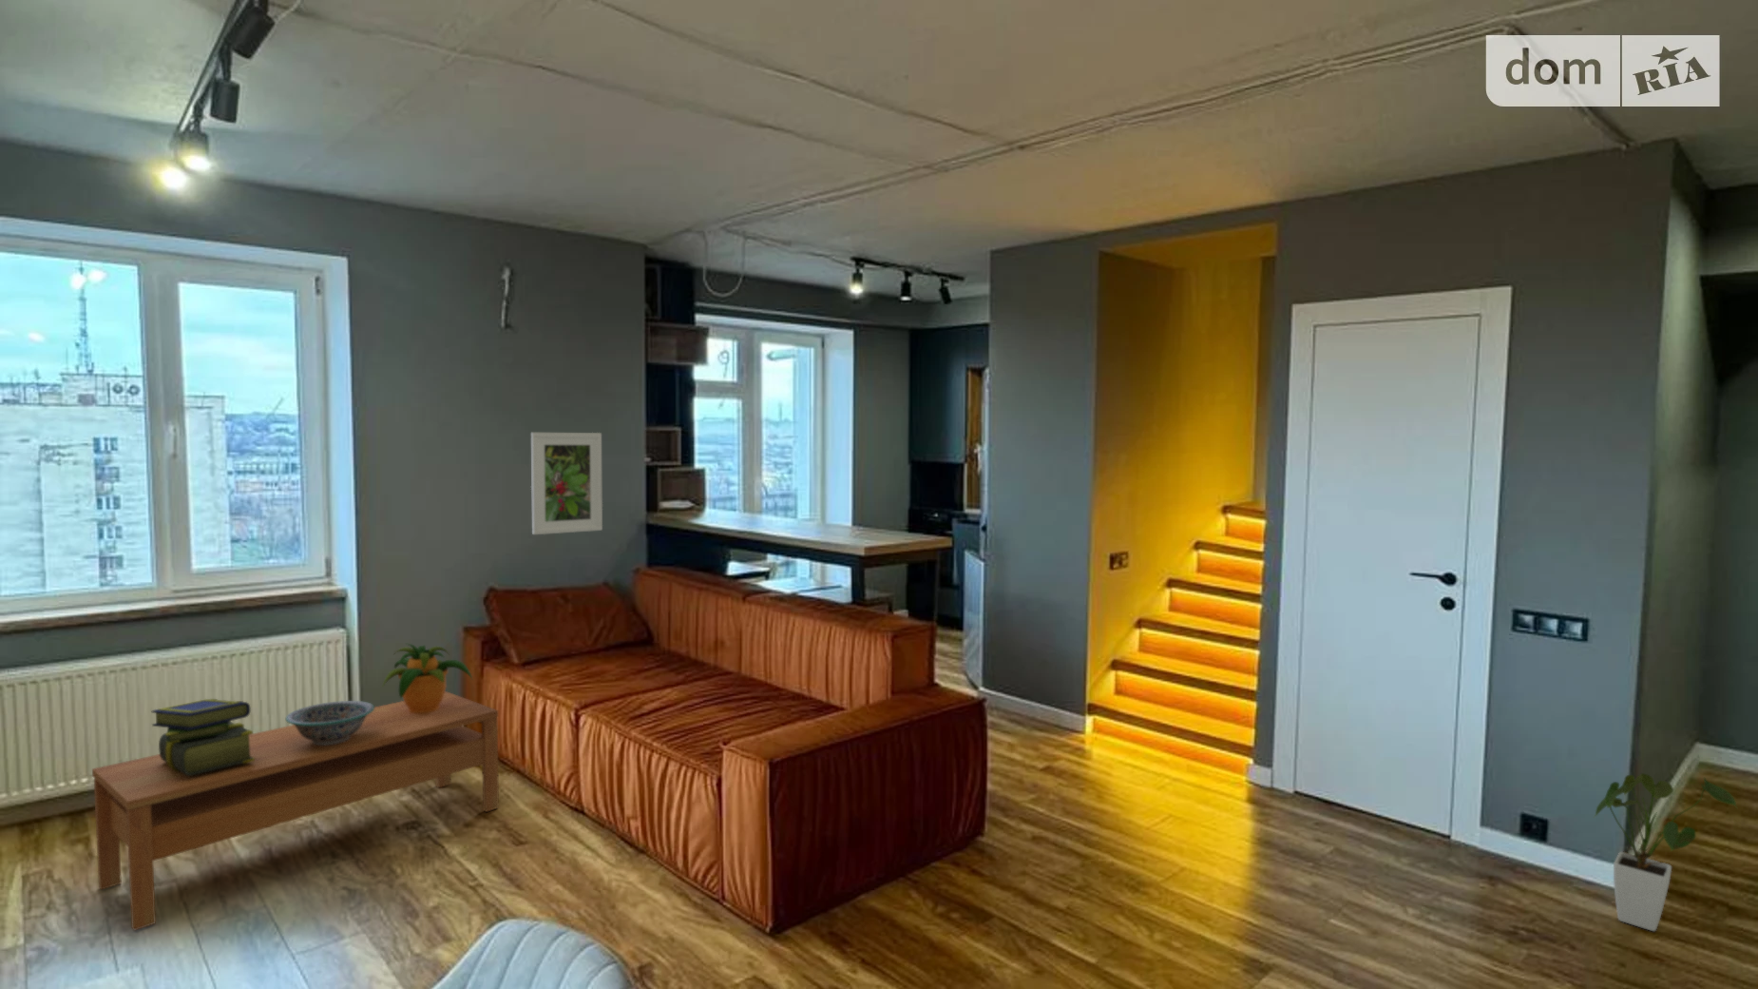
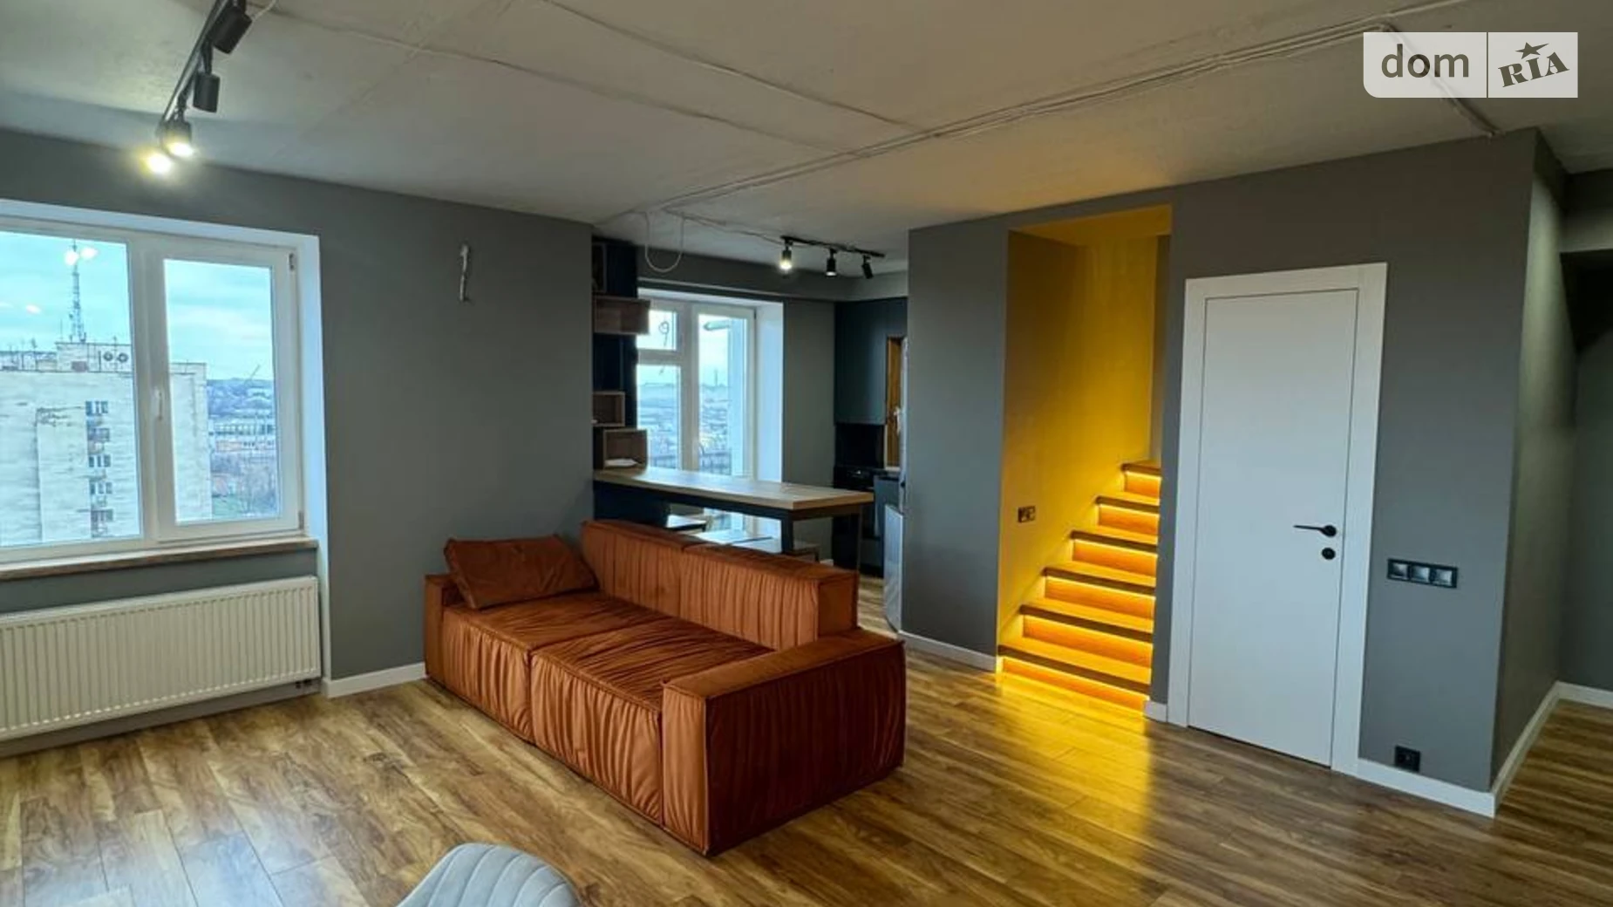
- coffee table (316, 790)
- decorative bowl (331, 726)
- stack of books (202, 732)
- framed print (567, 482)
- potted plant (420, 674)
- house plant (1654, 849)
